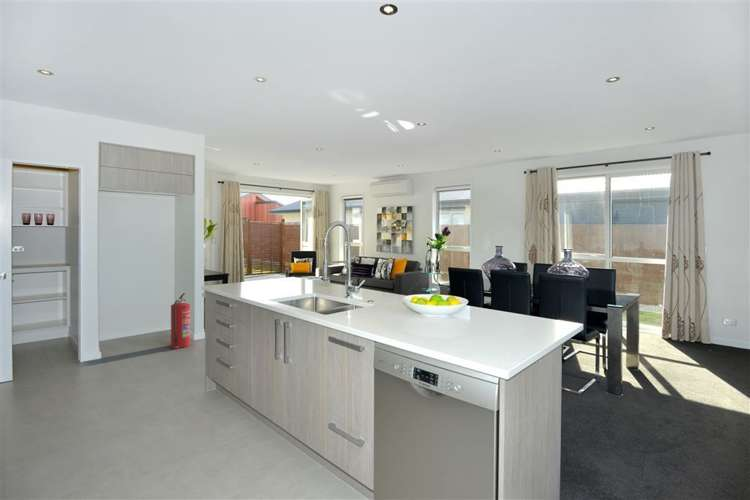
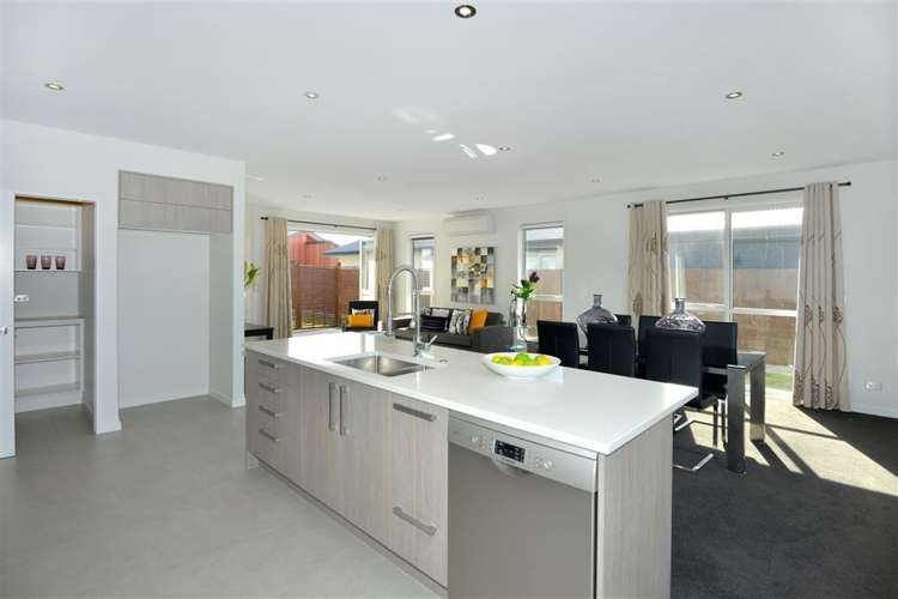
- fire extinguisher (179, 320)
